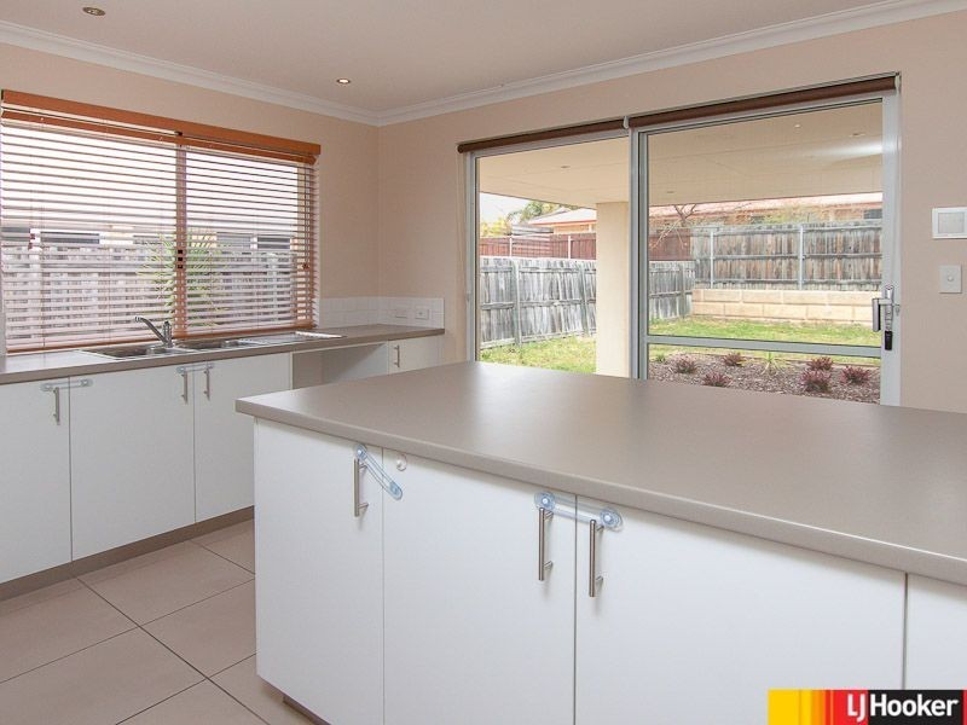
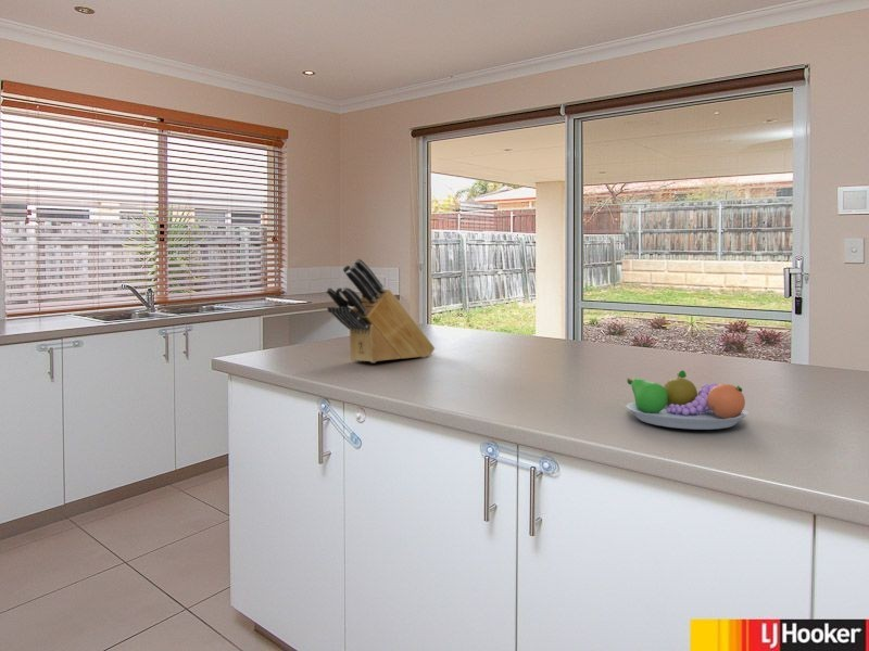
+ fruit bowl (681, 396)
+ knife block (381, 310)
